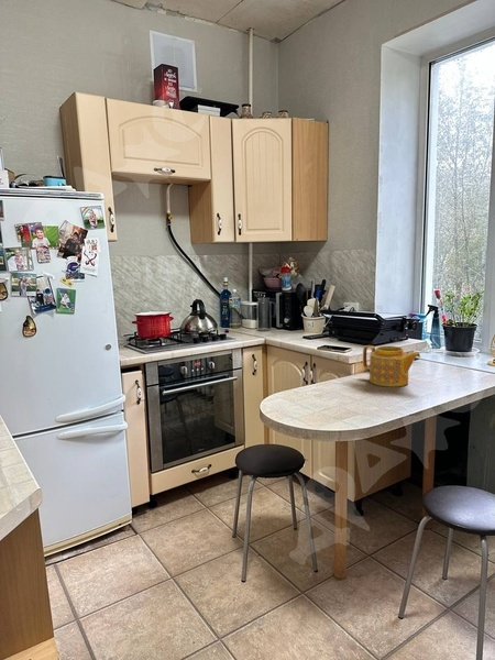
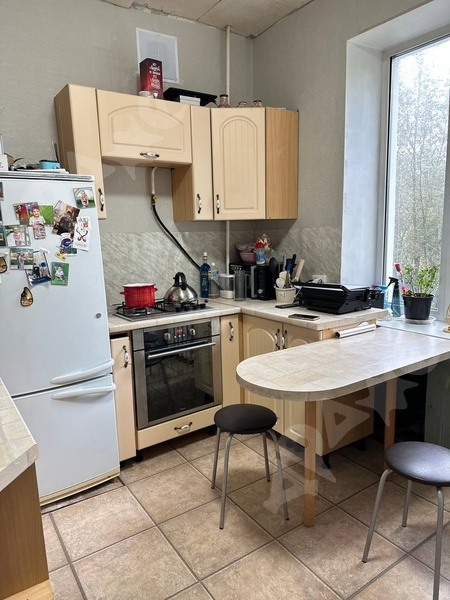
- teapot (389, 364)
